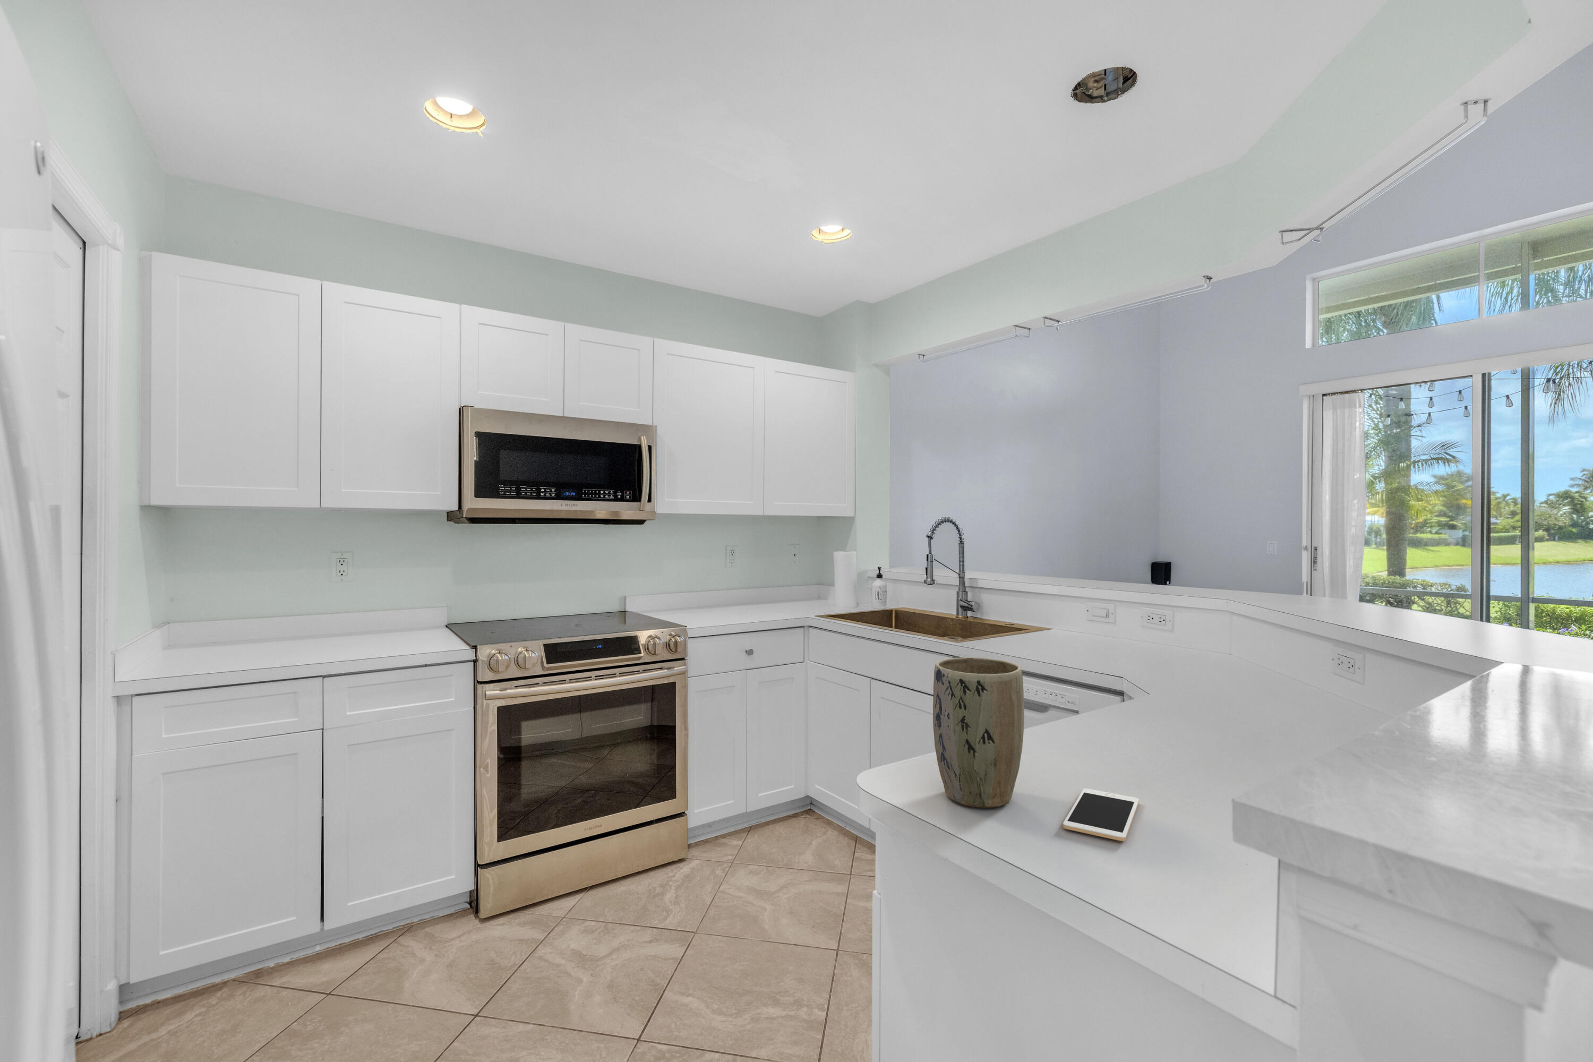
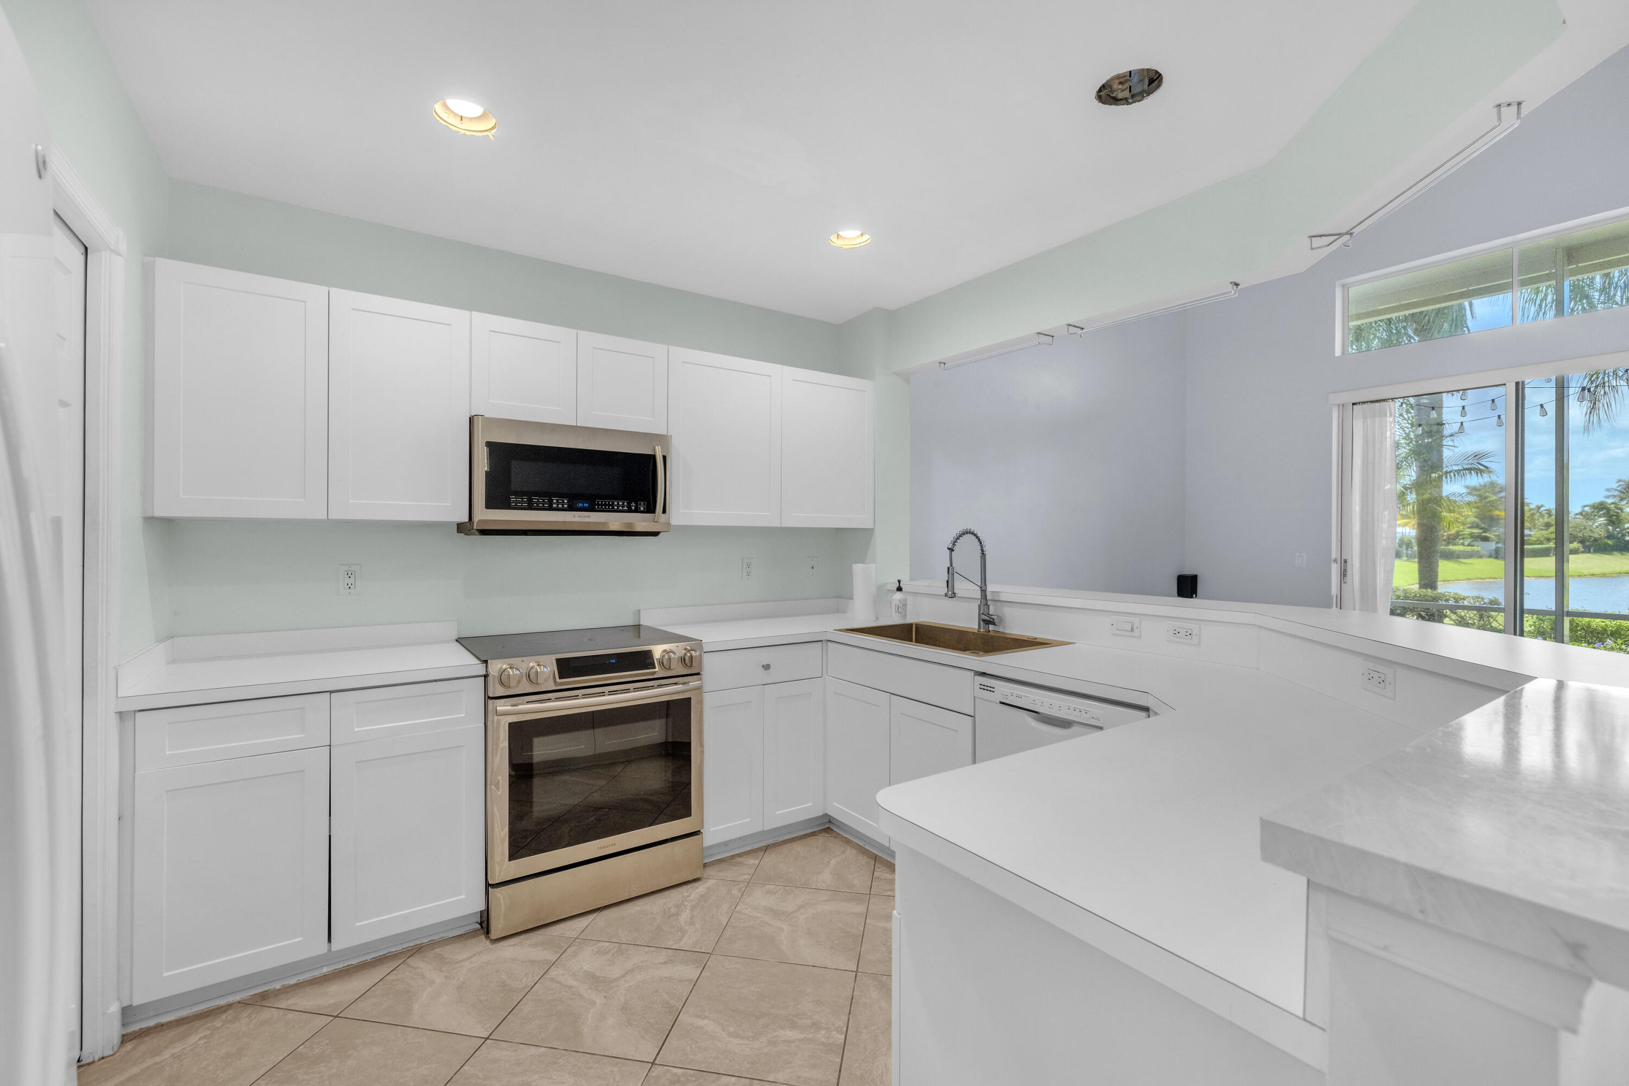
- plant pot (978, 730)
- cell phone (1102, 812)
